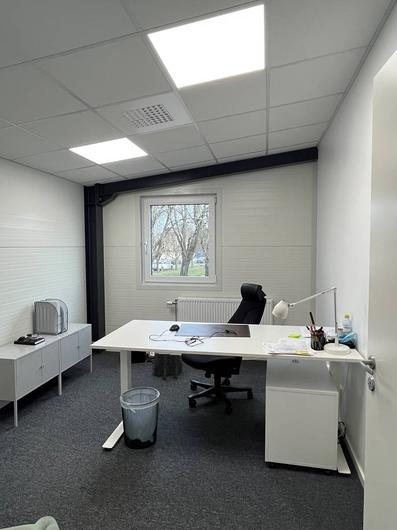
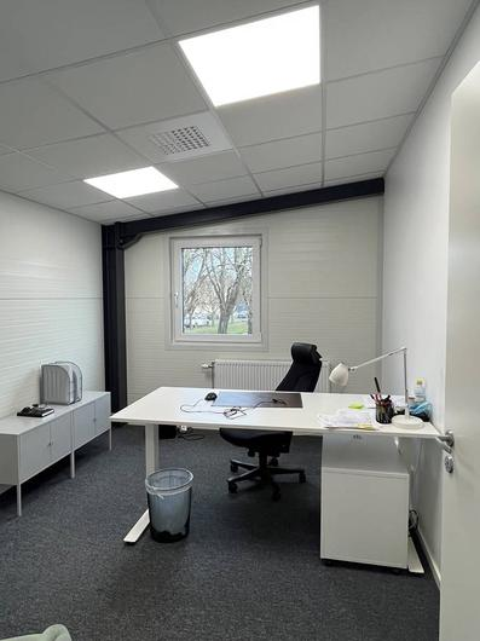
- backpack (168, 355)
